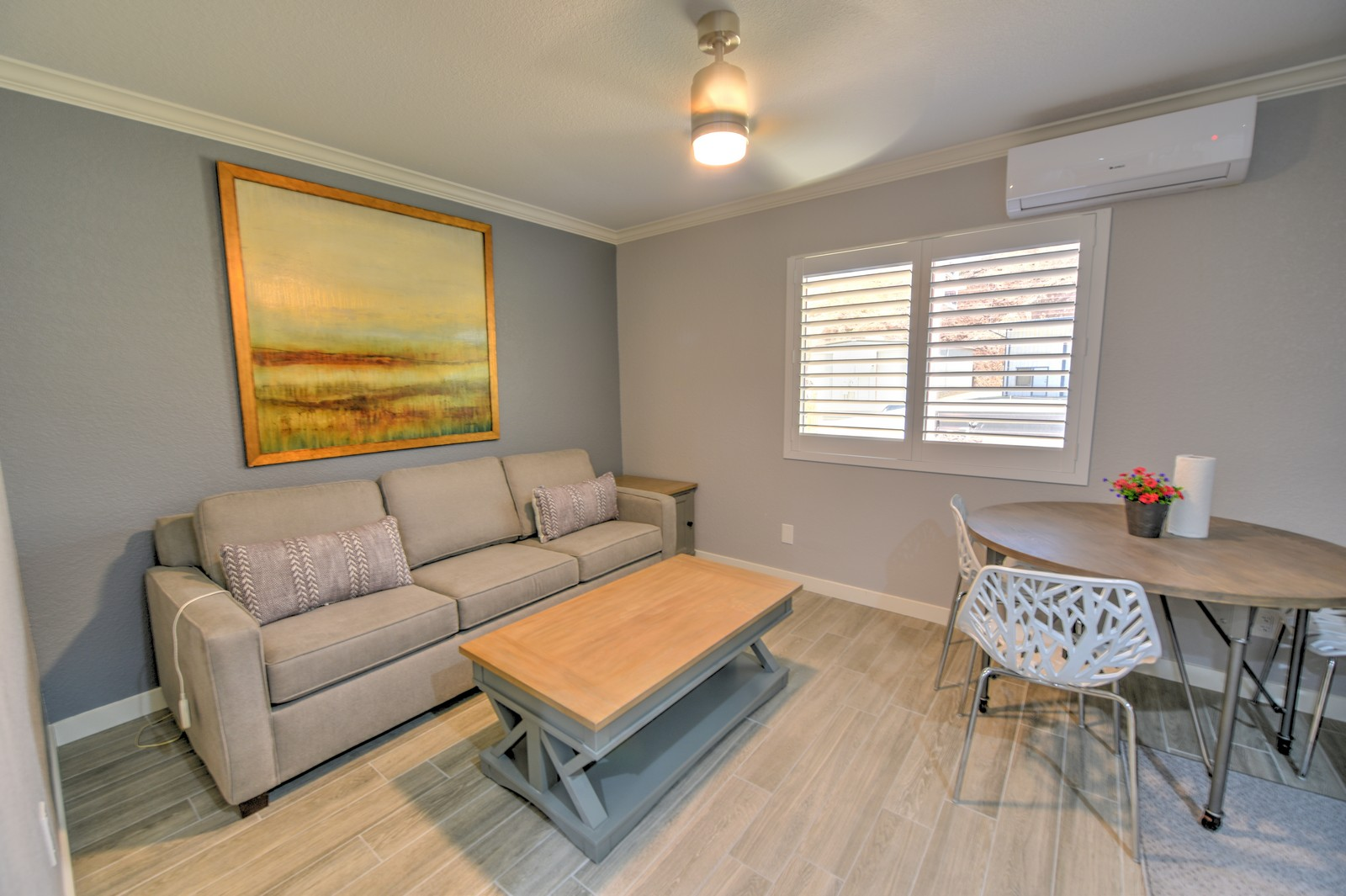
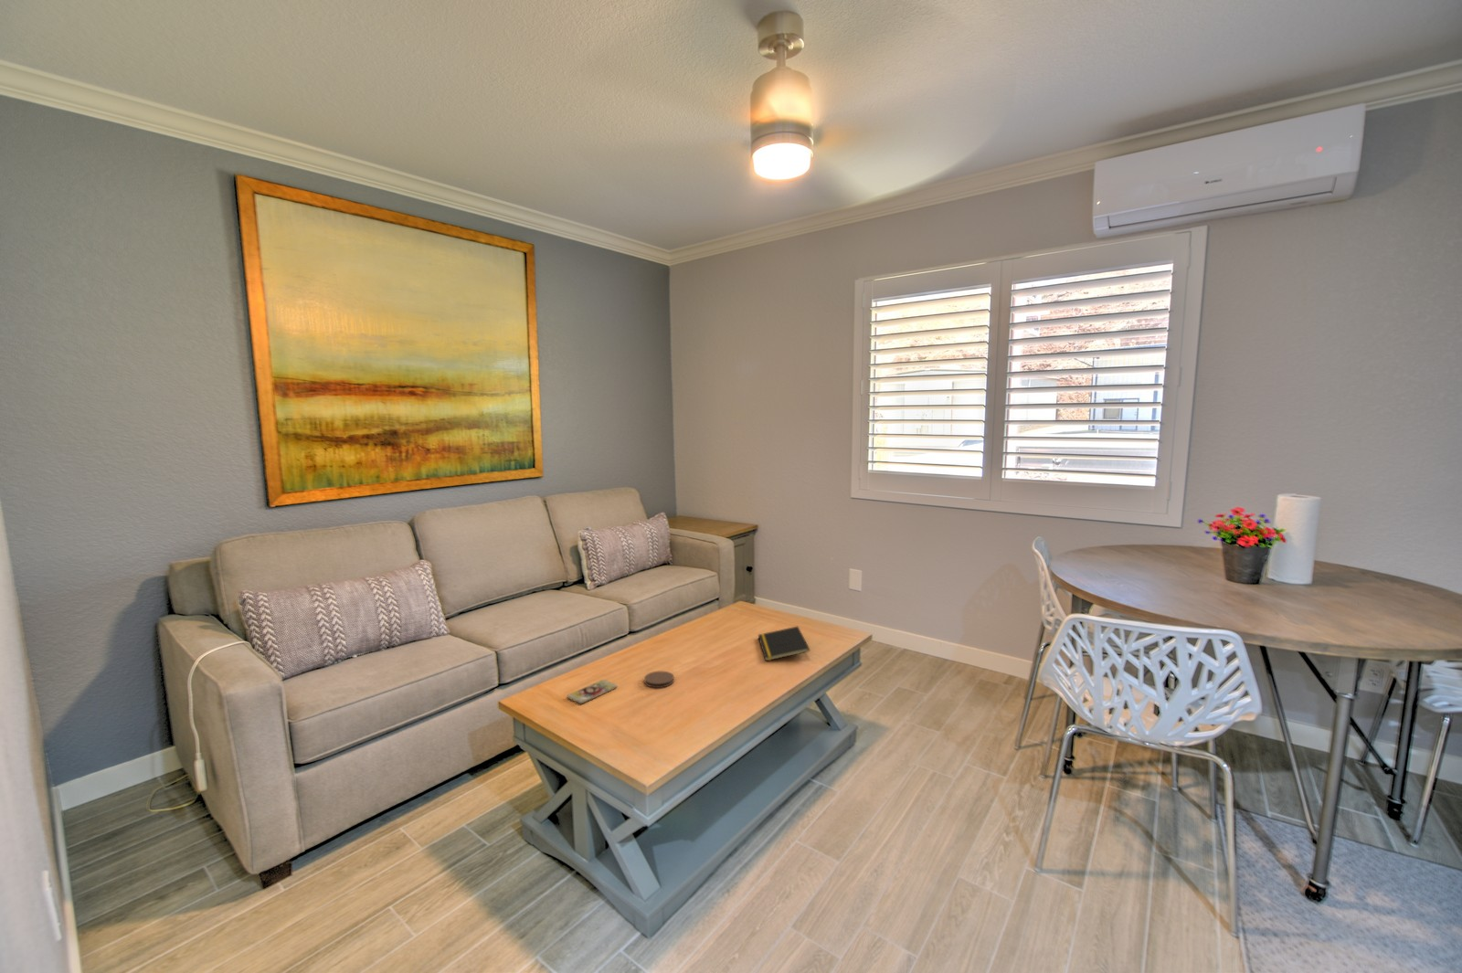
+ smartphone (592, 691)
+ coaster (659, 679)
+ notepad (782, 642)
